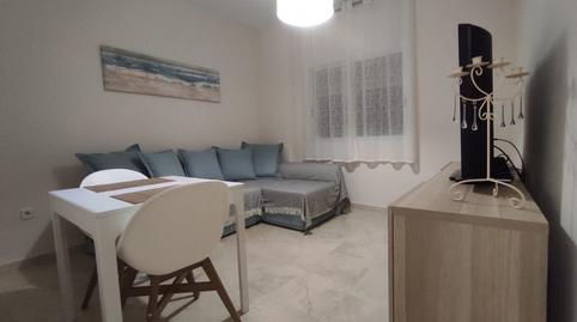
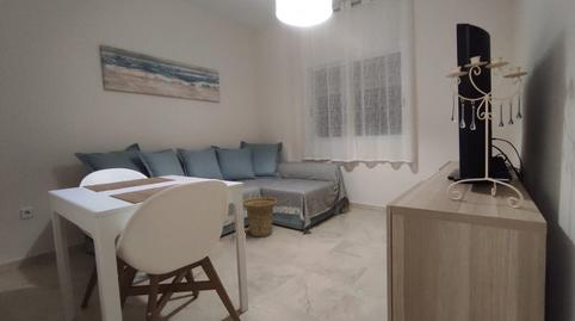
+ basket (260, 217)
